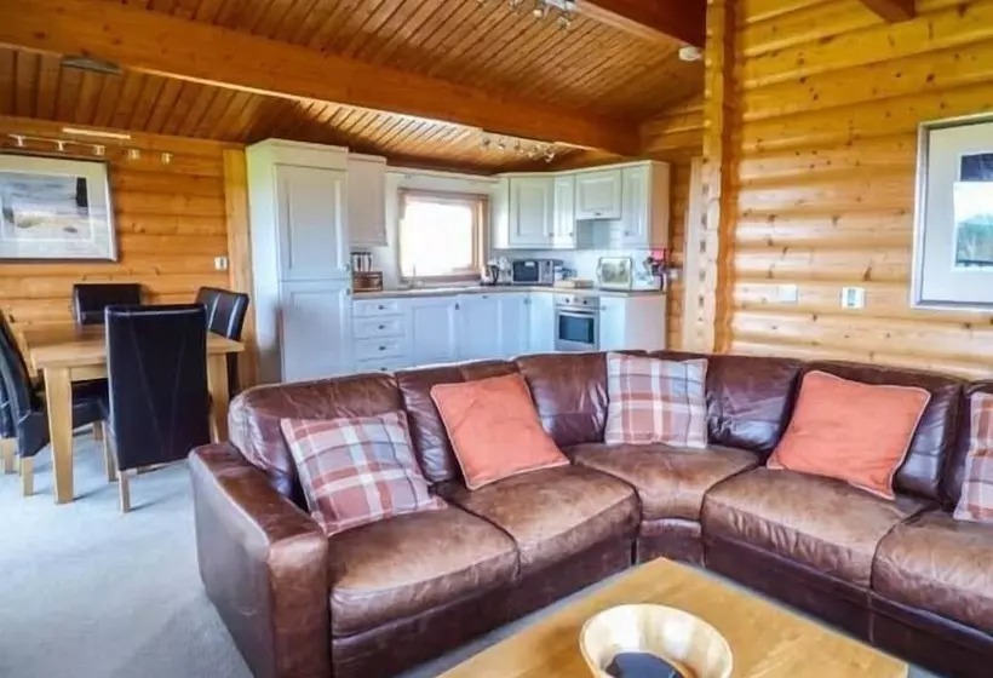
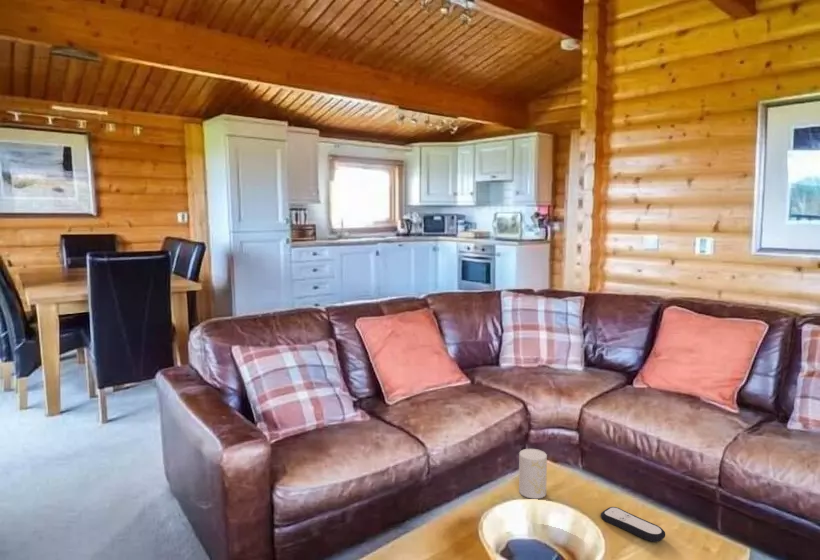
+ cup (532, 473)
+ remote control (632, 523)
